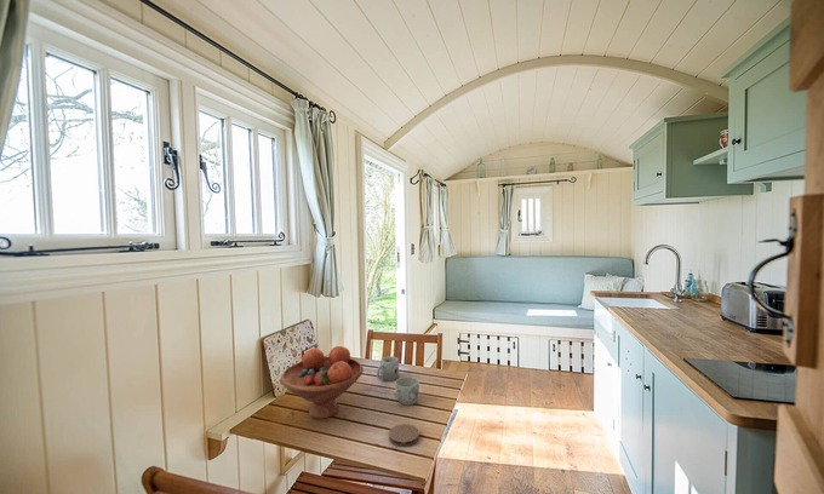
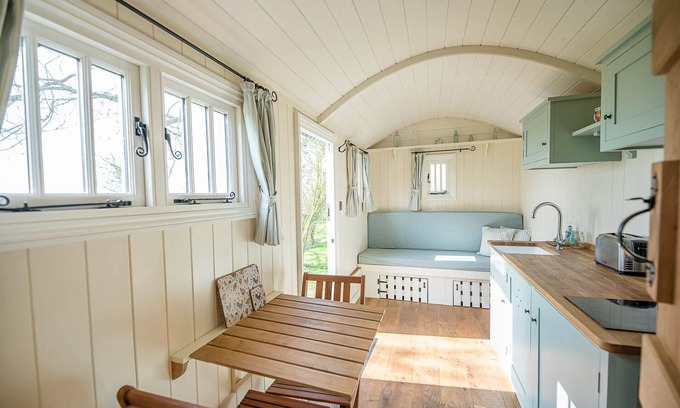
- coaster (404, 435)
- mug (405, 392)
- fruit bowl (322, 383)
- mug (387, 369)
